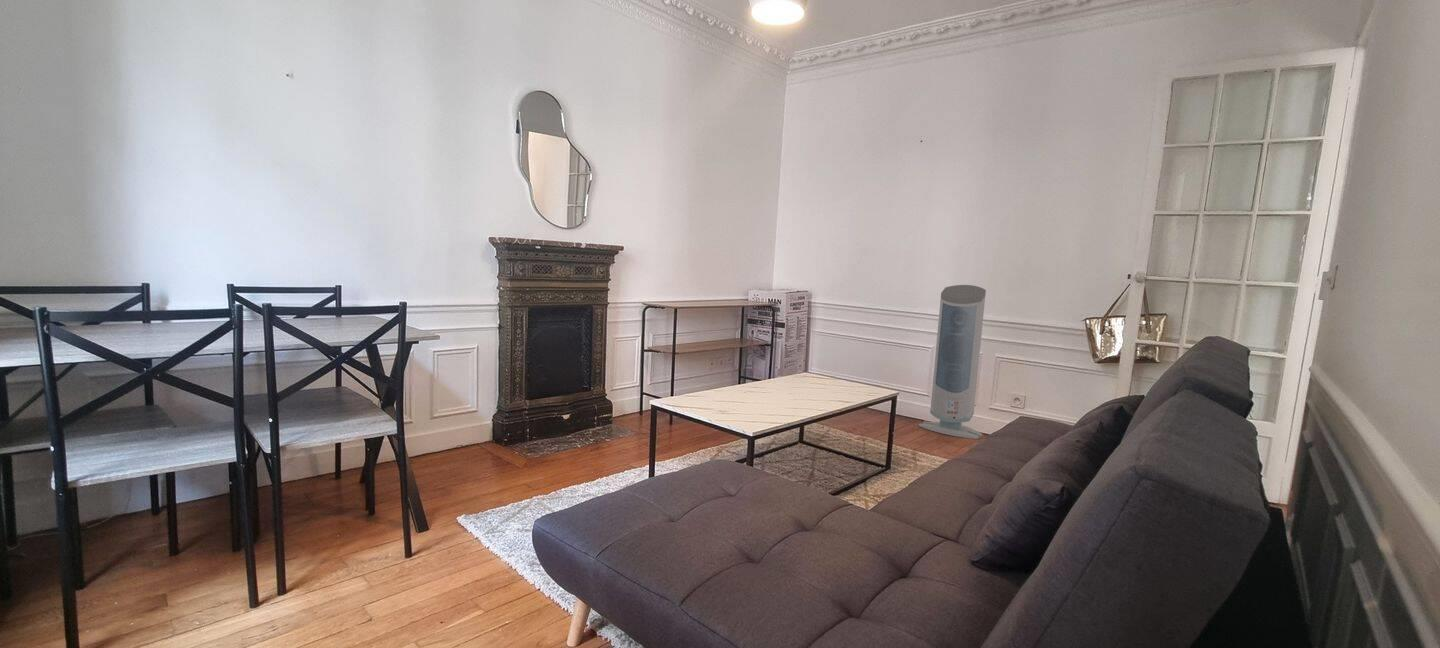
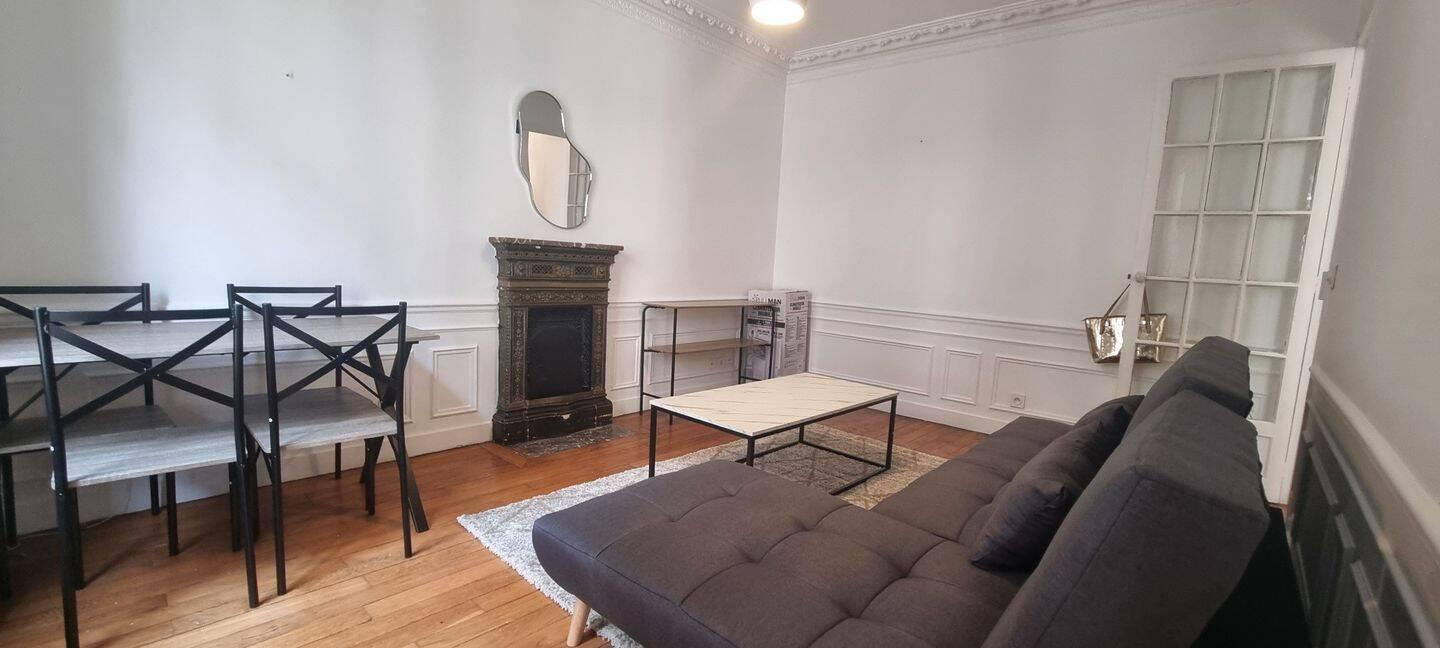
- air purifier (956, 358)
